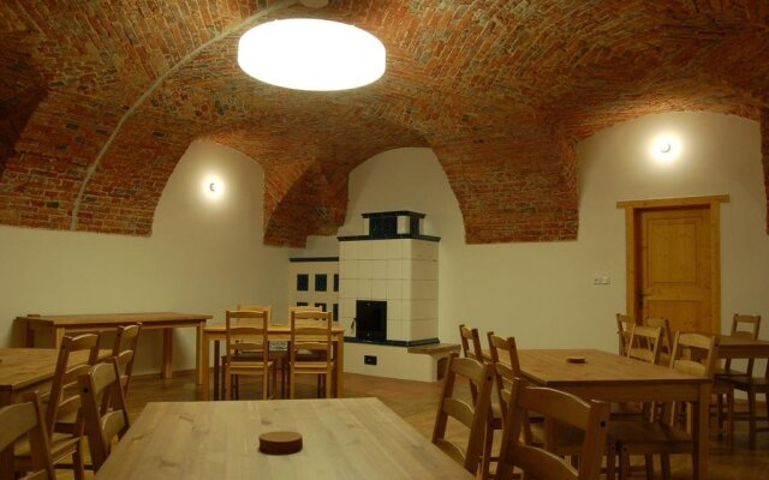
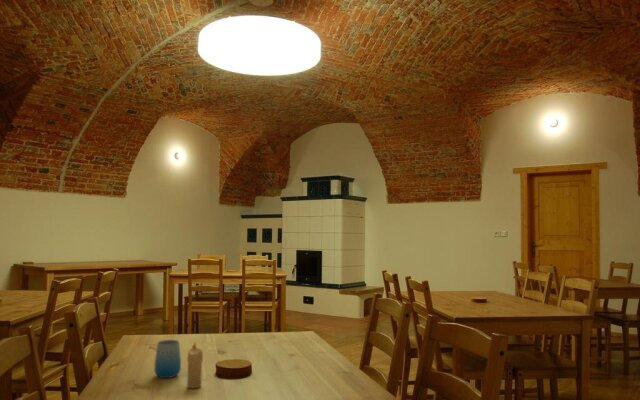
+ cup (168, 358)
+ candle (195, 364)
